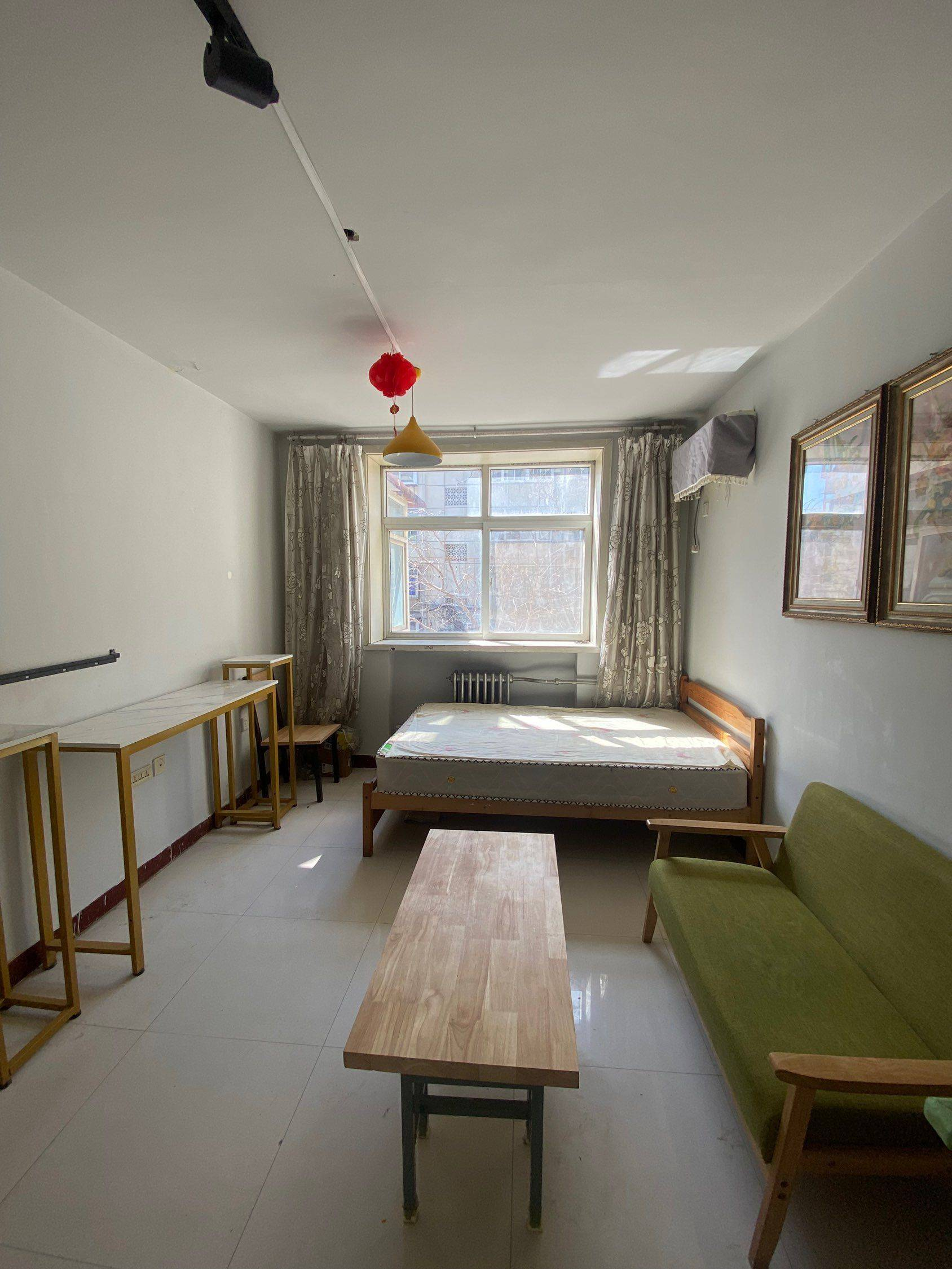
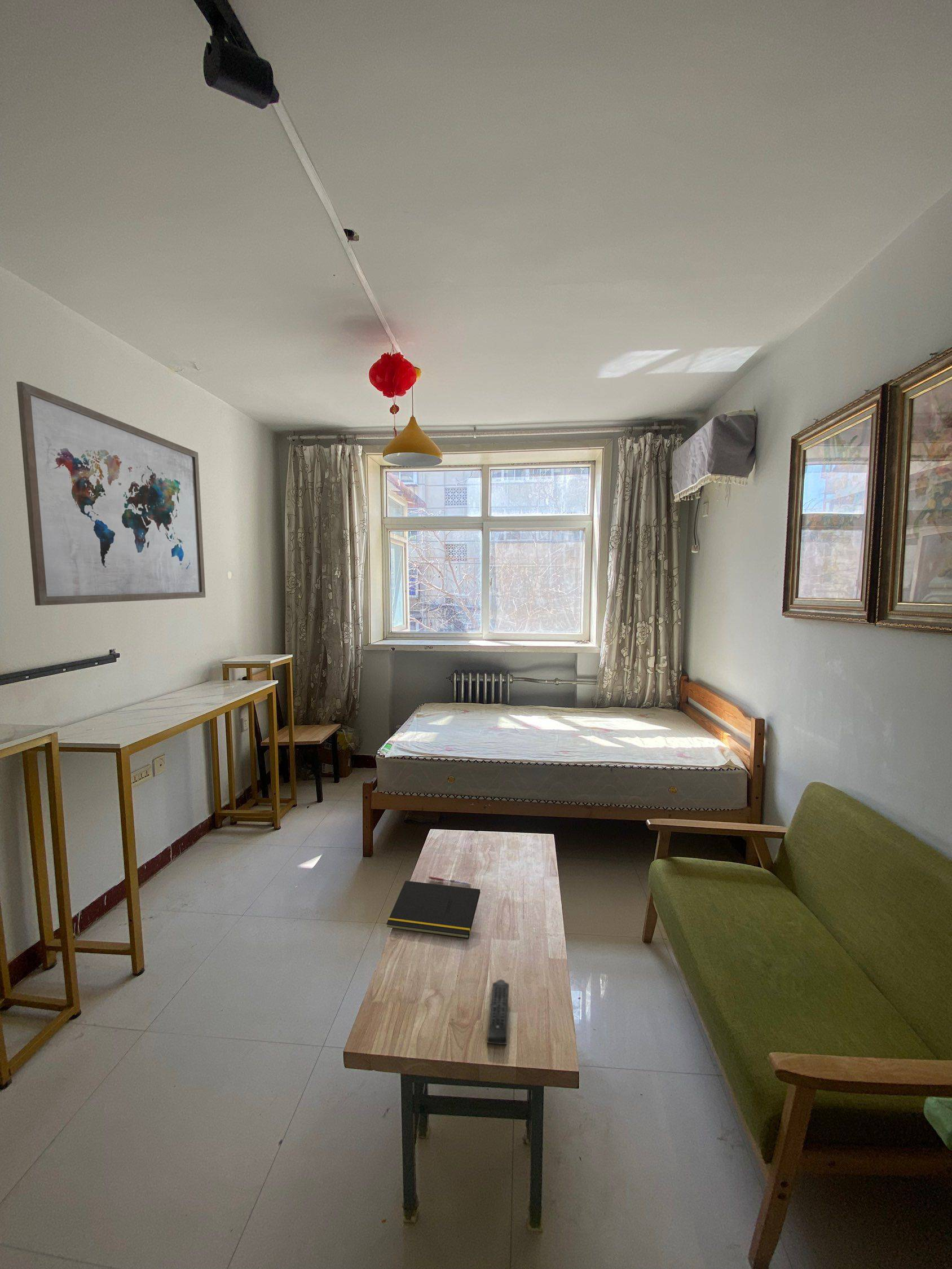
+ wall art (133, 514)
+ pen (449, 880)
+ remote control (499, 1008)
+ notepad (435, 907)
